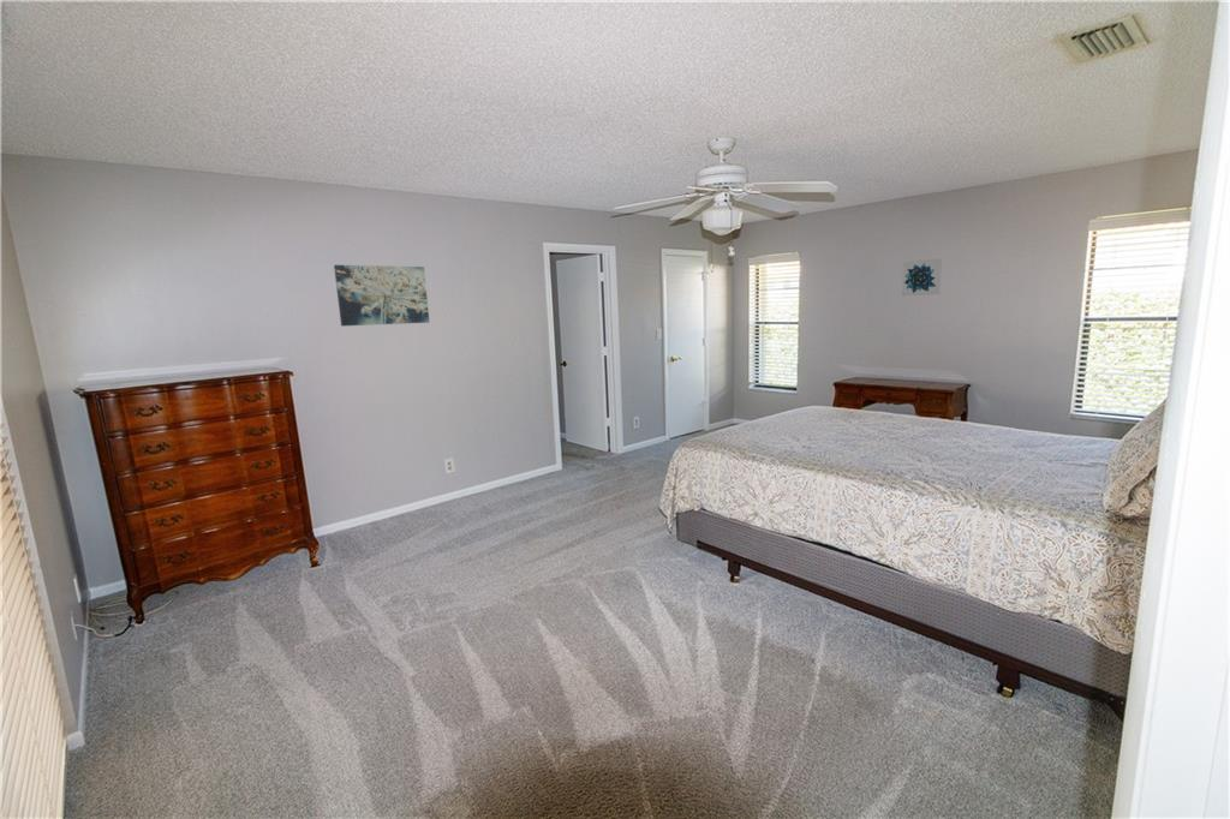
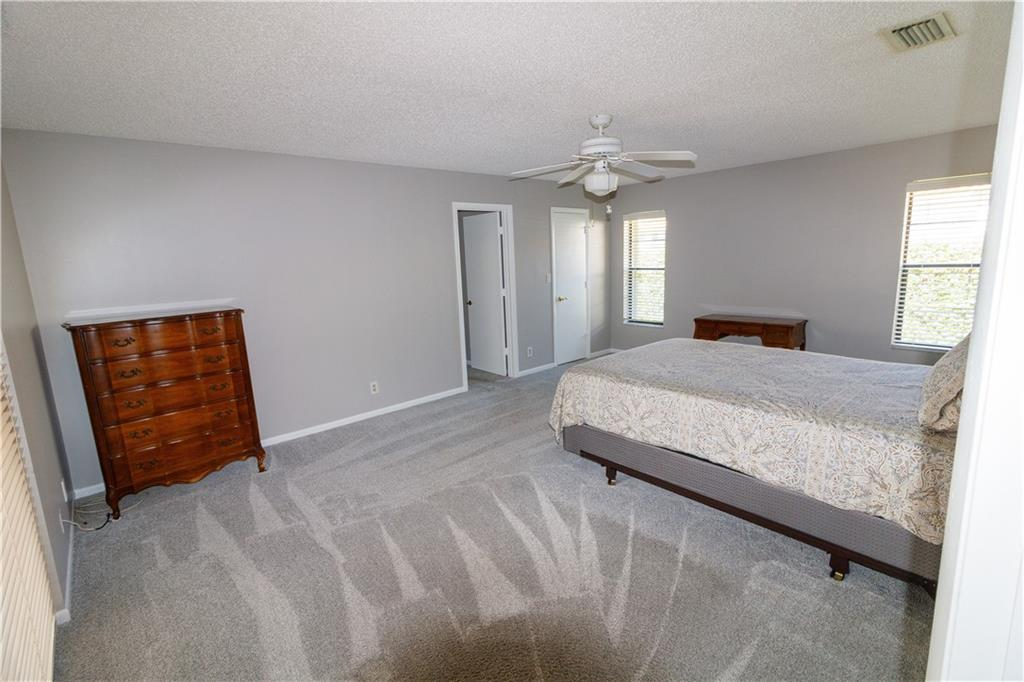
- wall art (383, 295)
- wall art (920, 277)
